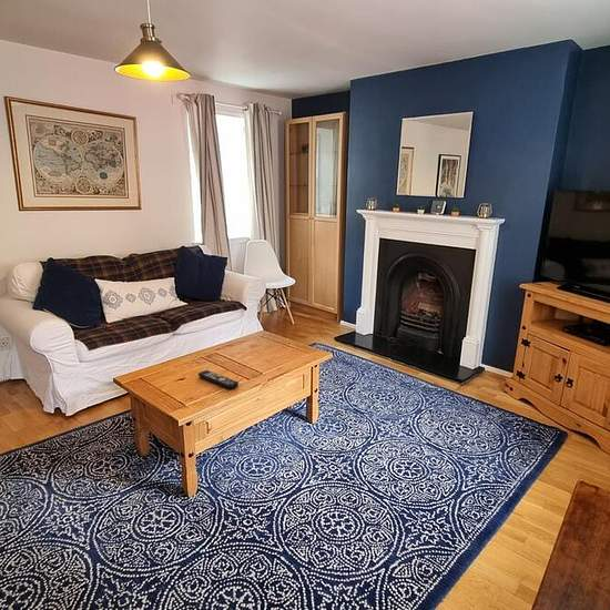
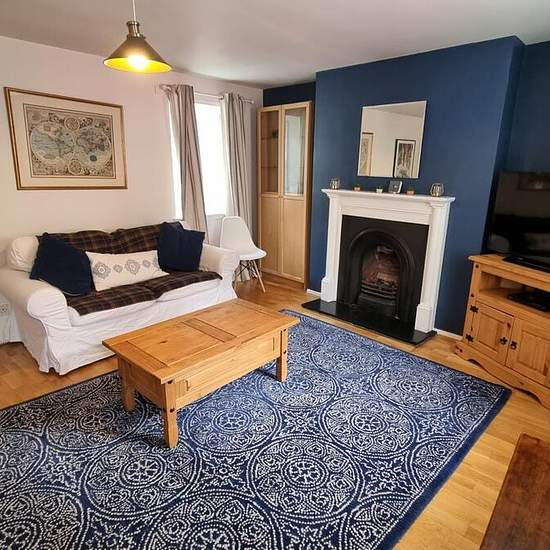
- remote control (217, 379)
